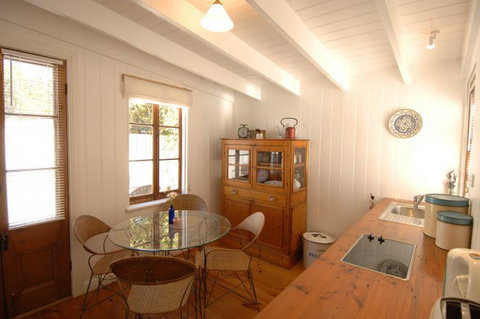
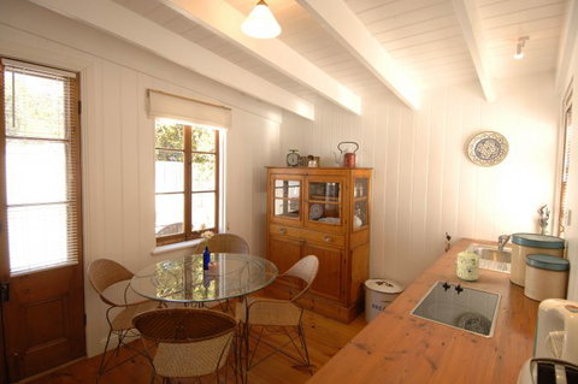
+ mug (467, 264)
